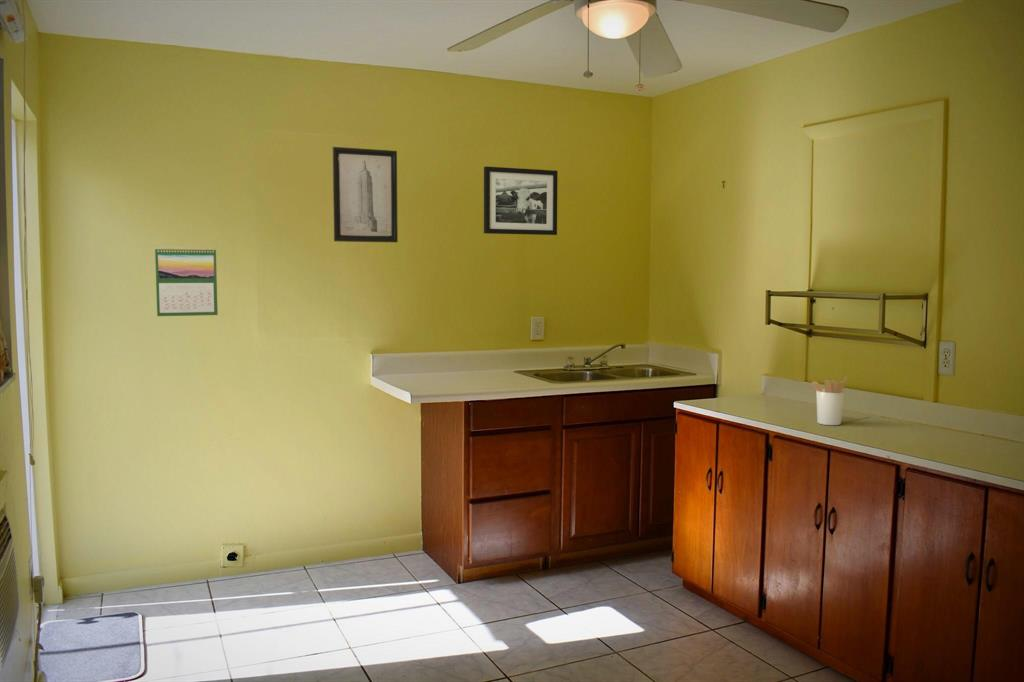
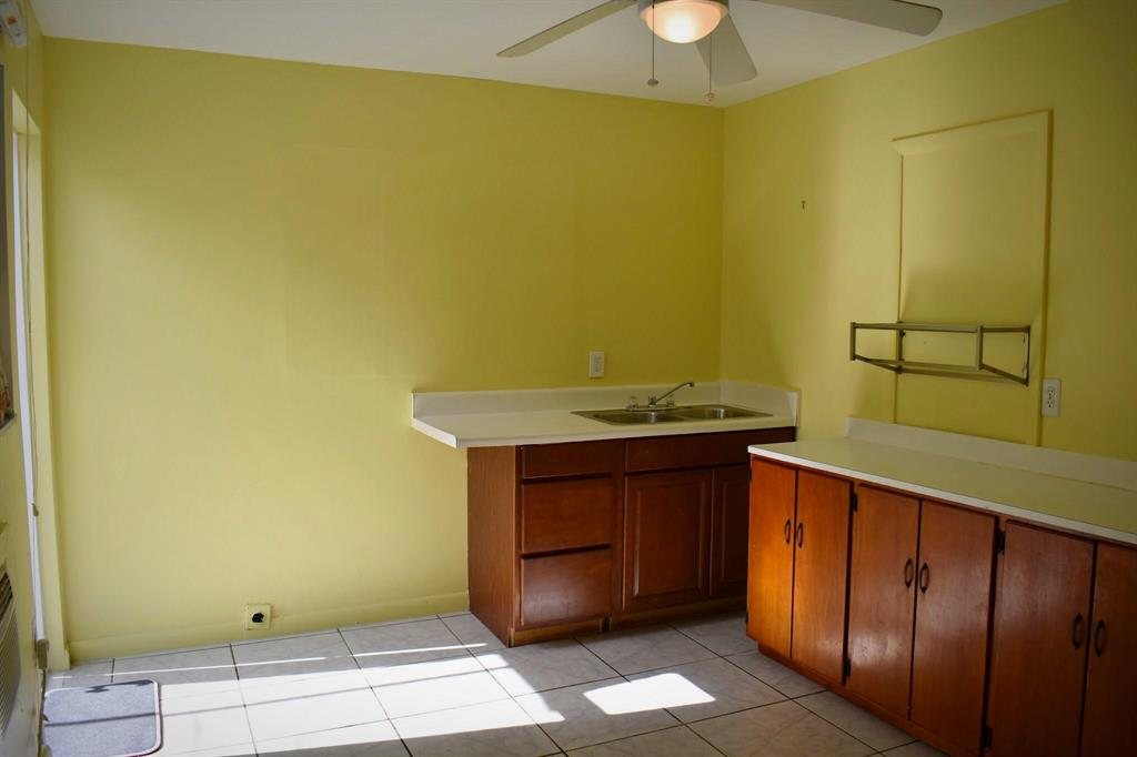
- picture frame (521, 201)
- wall art (365, 195)
- utensil holder (831, 400)
- calendar (186, 281)
